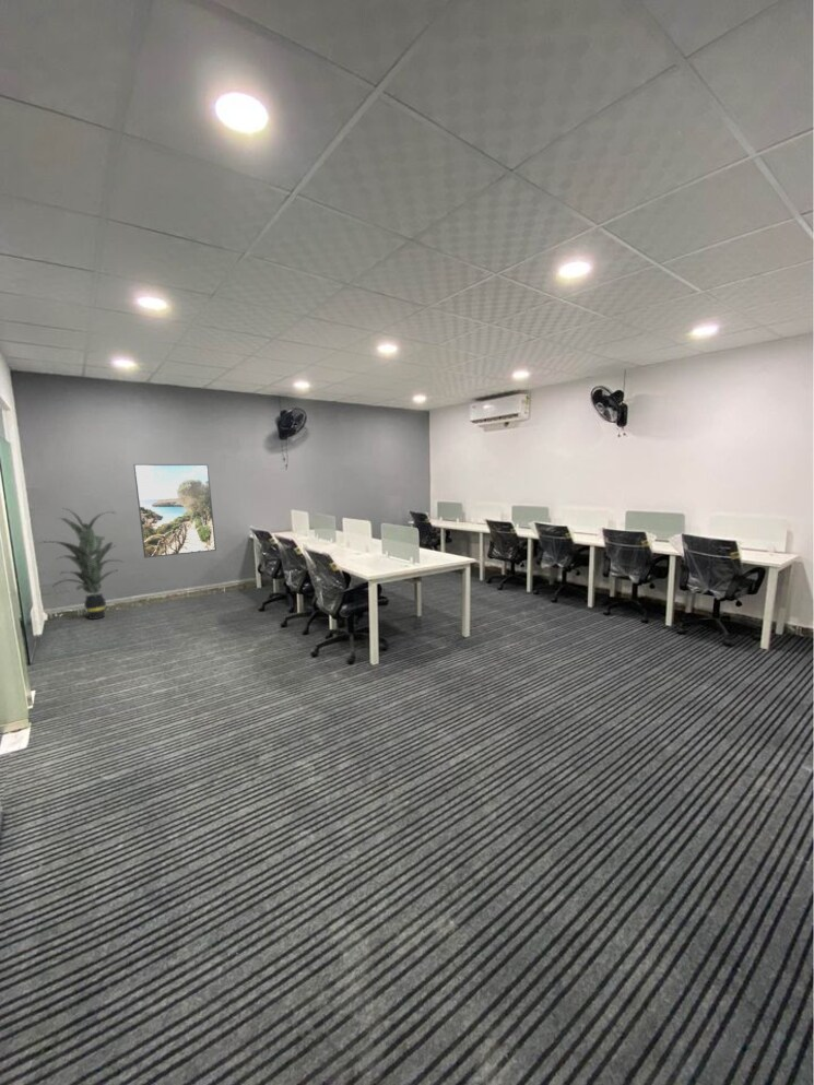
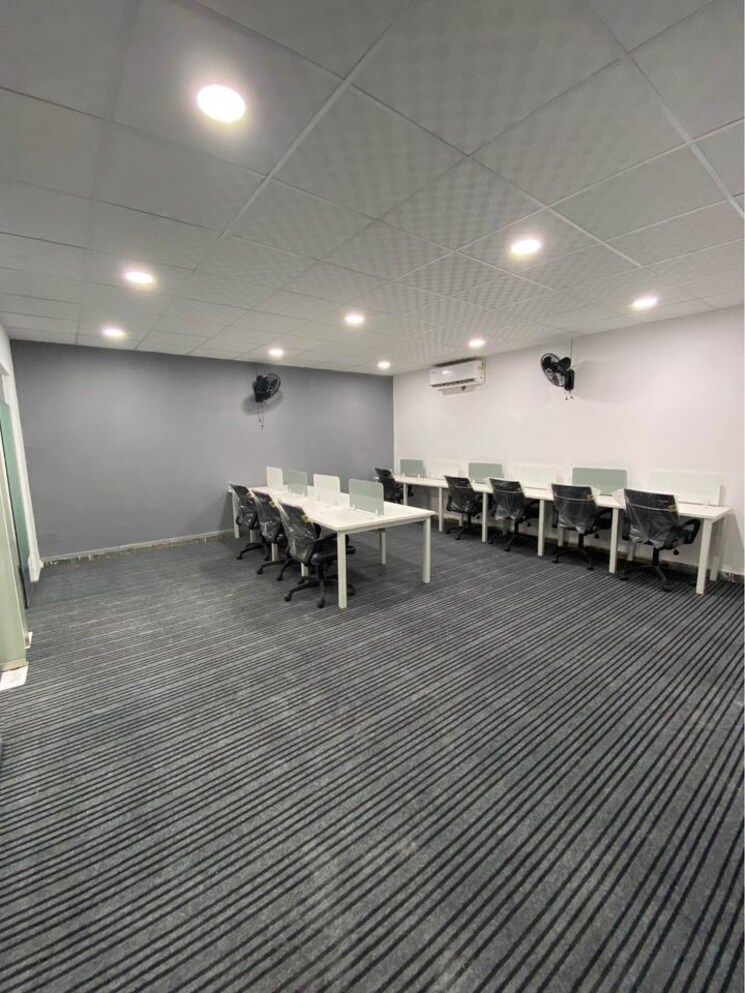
- indoor plant (84, 563)
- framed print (177, 509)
